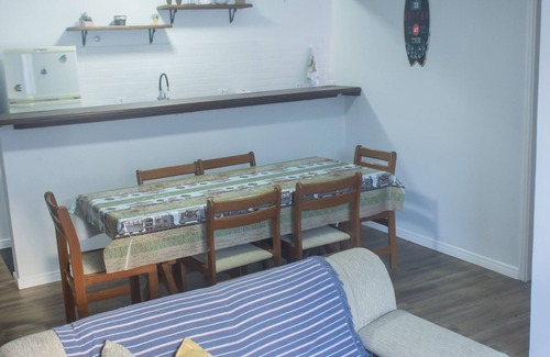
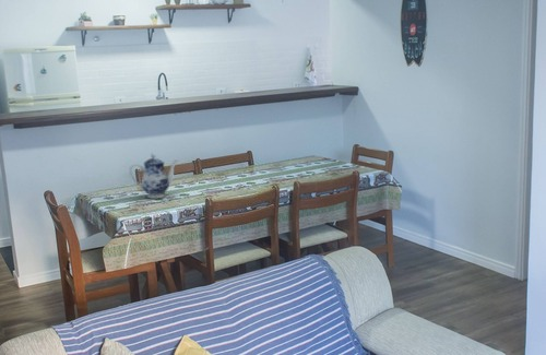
+ teapot (154, 175)
